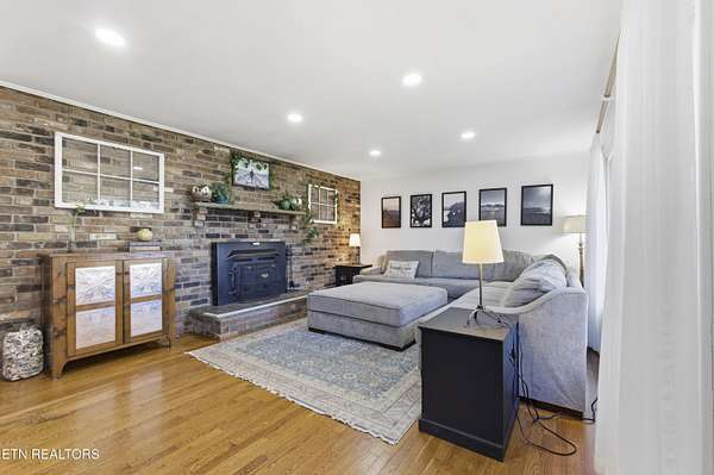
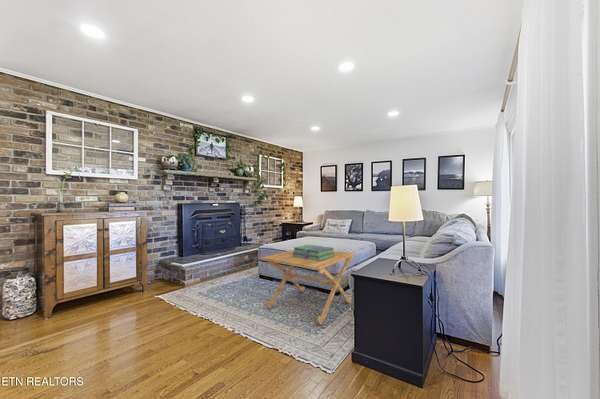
+ side table (310, 279)
+ stack of books (313, 251)
